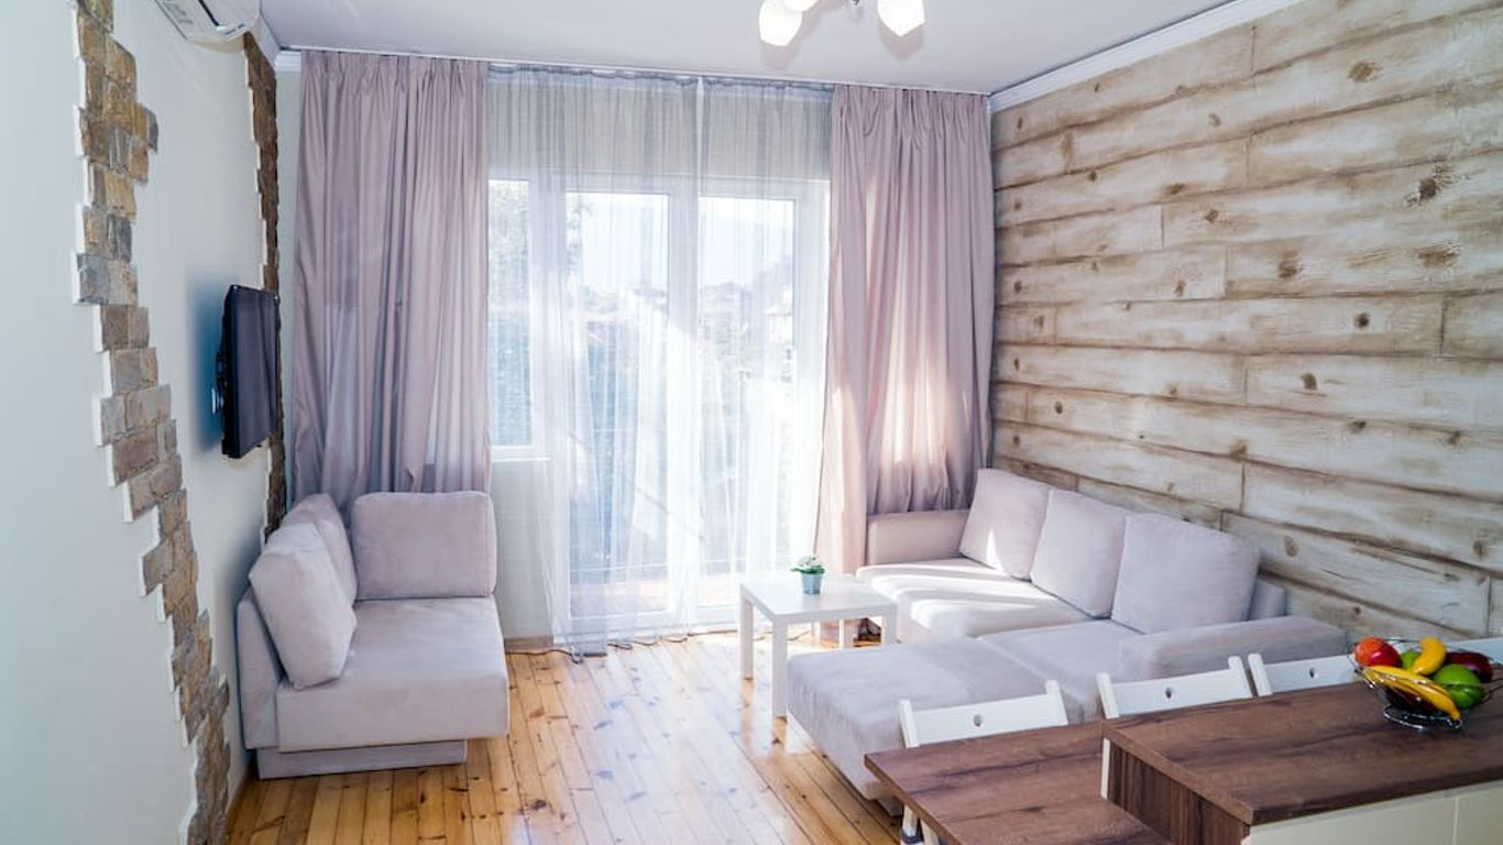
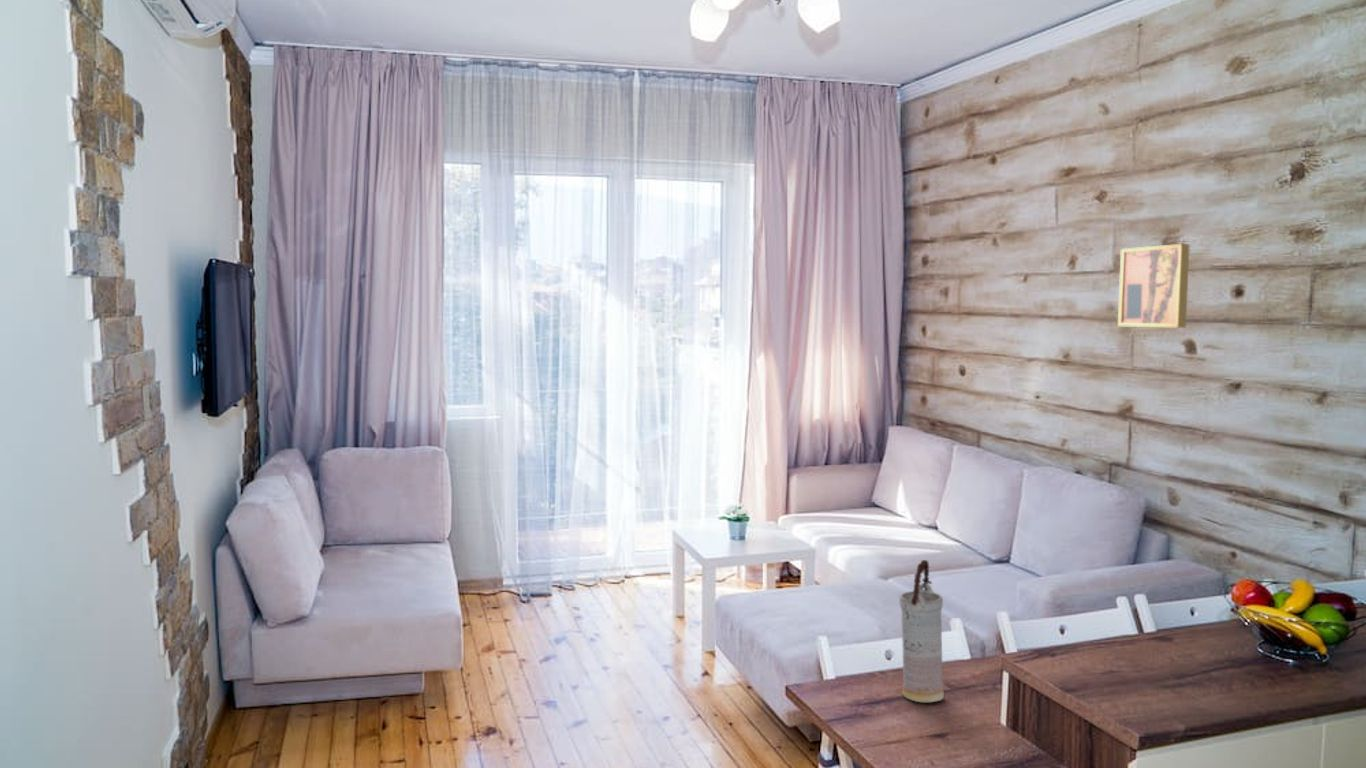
+ wall art (1152, 286)
+ vase (922, 628)
